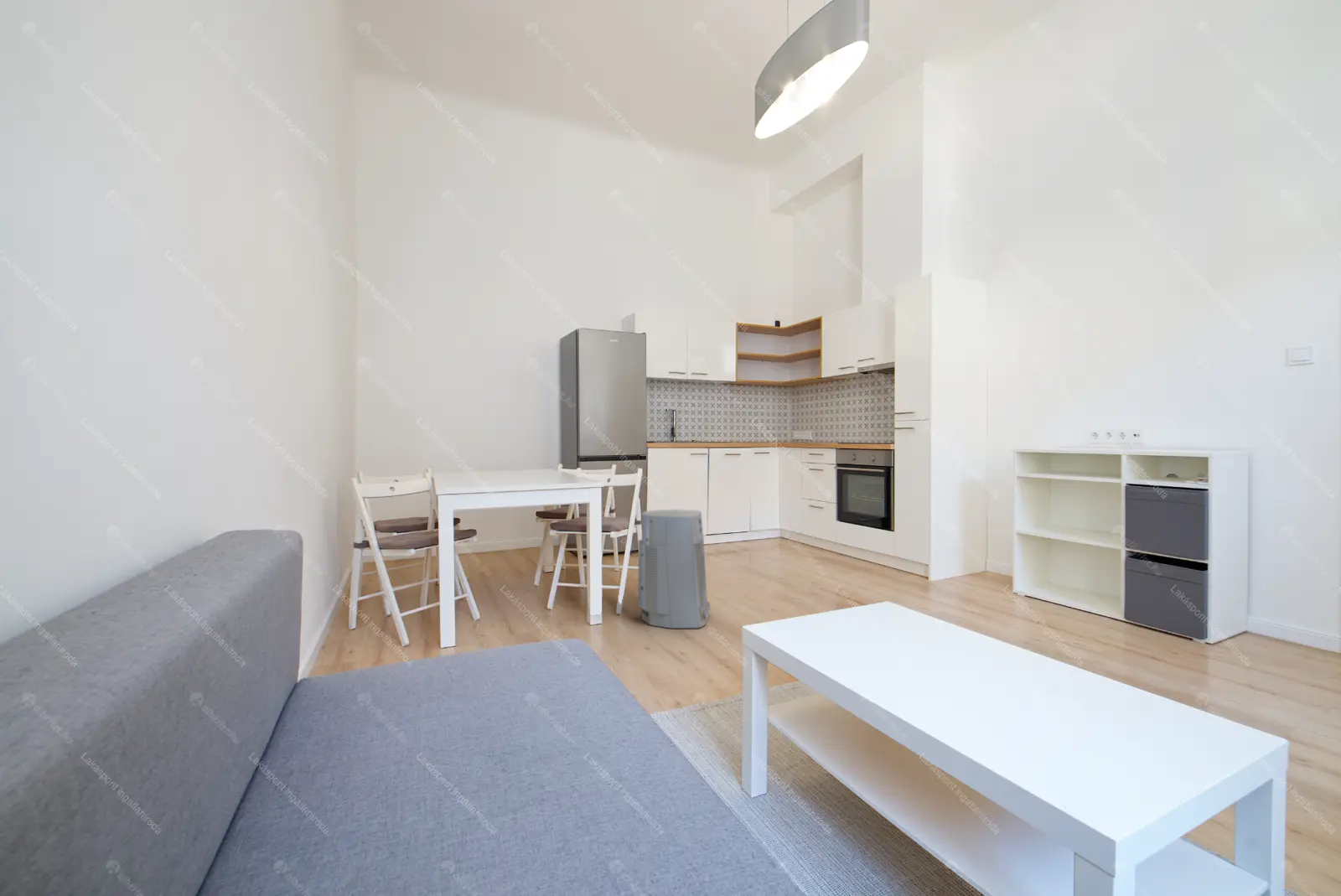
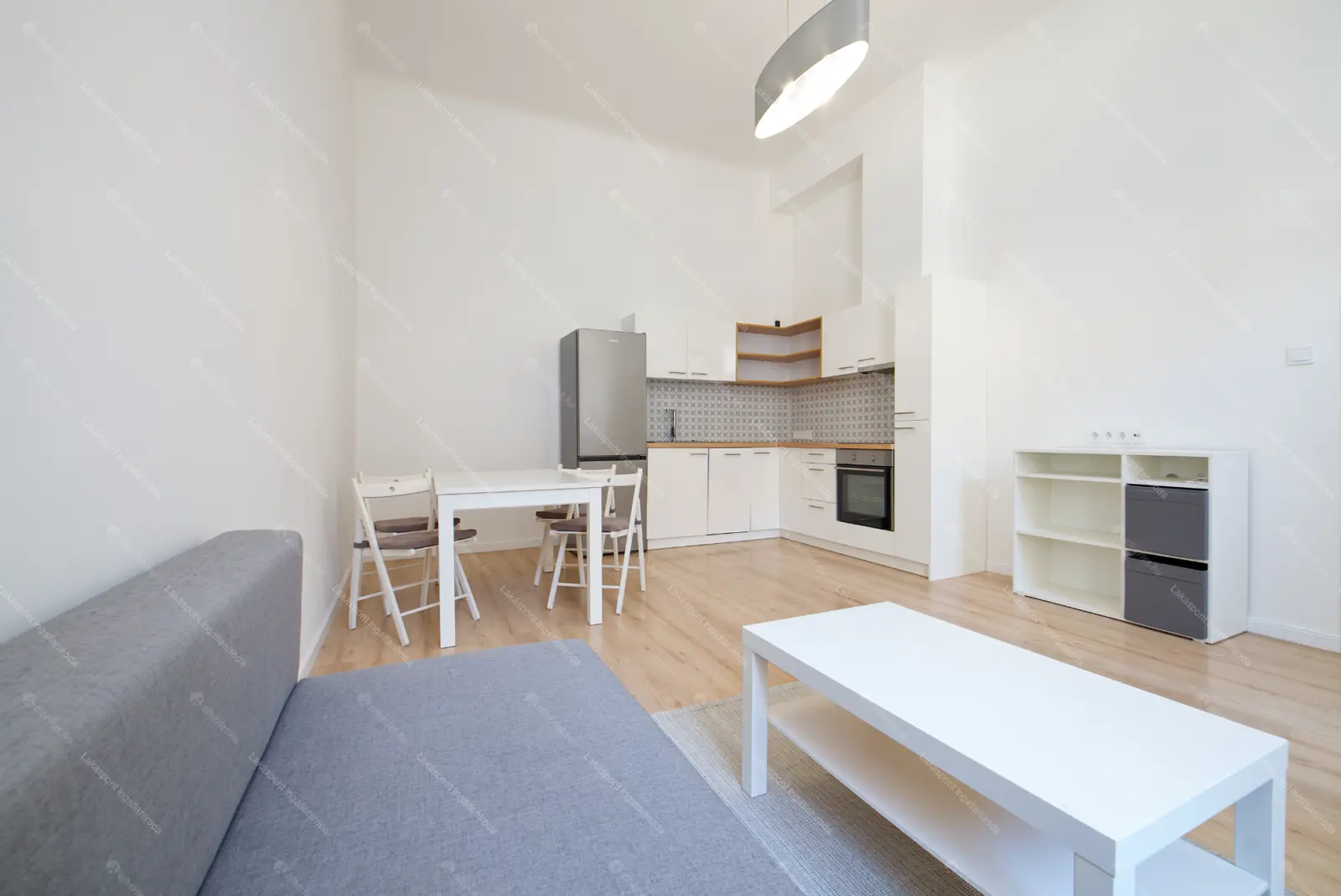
- air purifier (673, 565)
